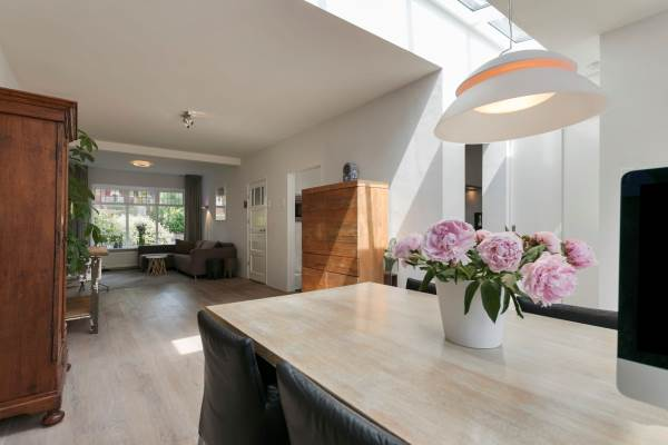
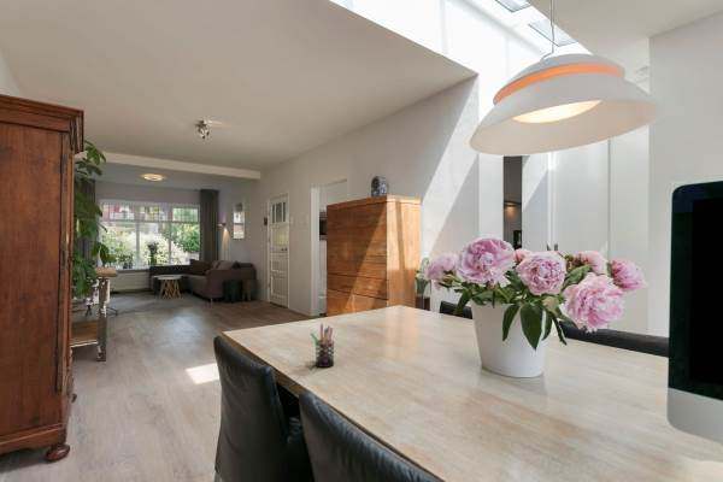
+ pen holder (322, 345)
